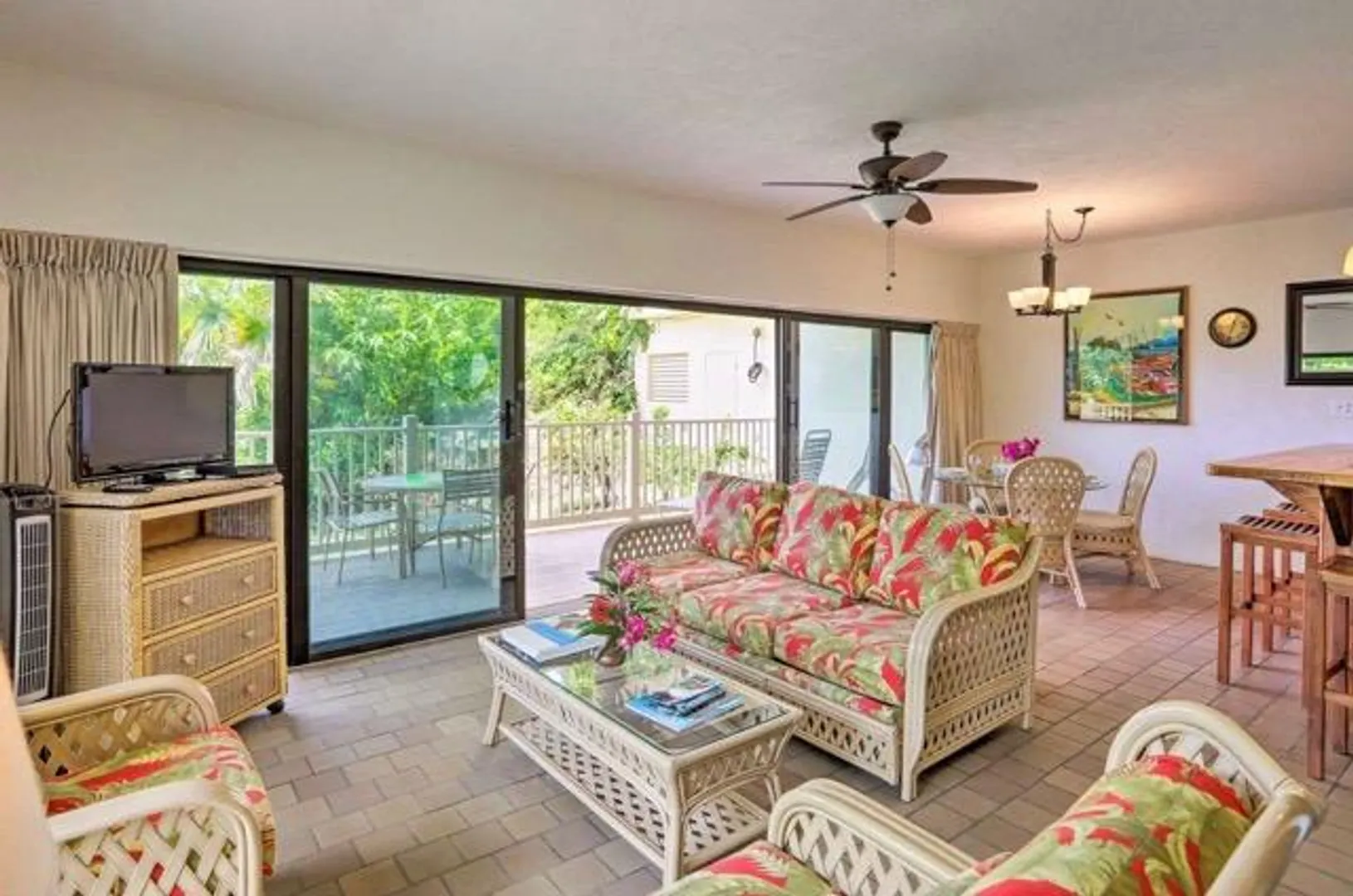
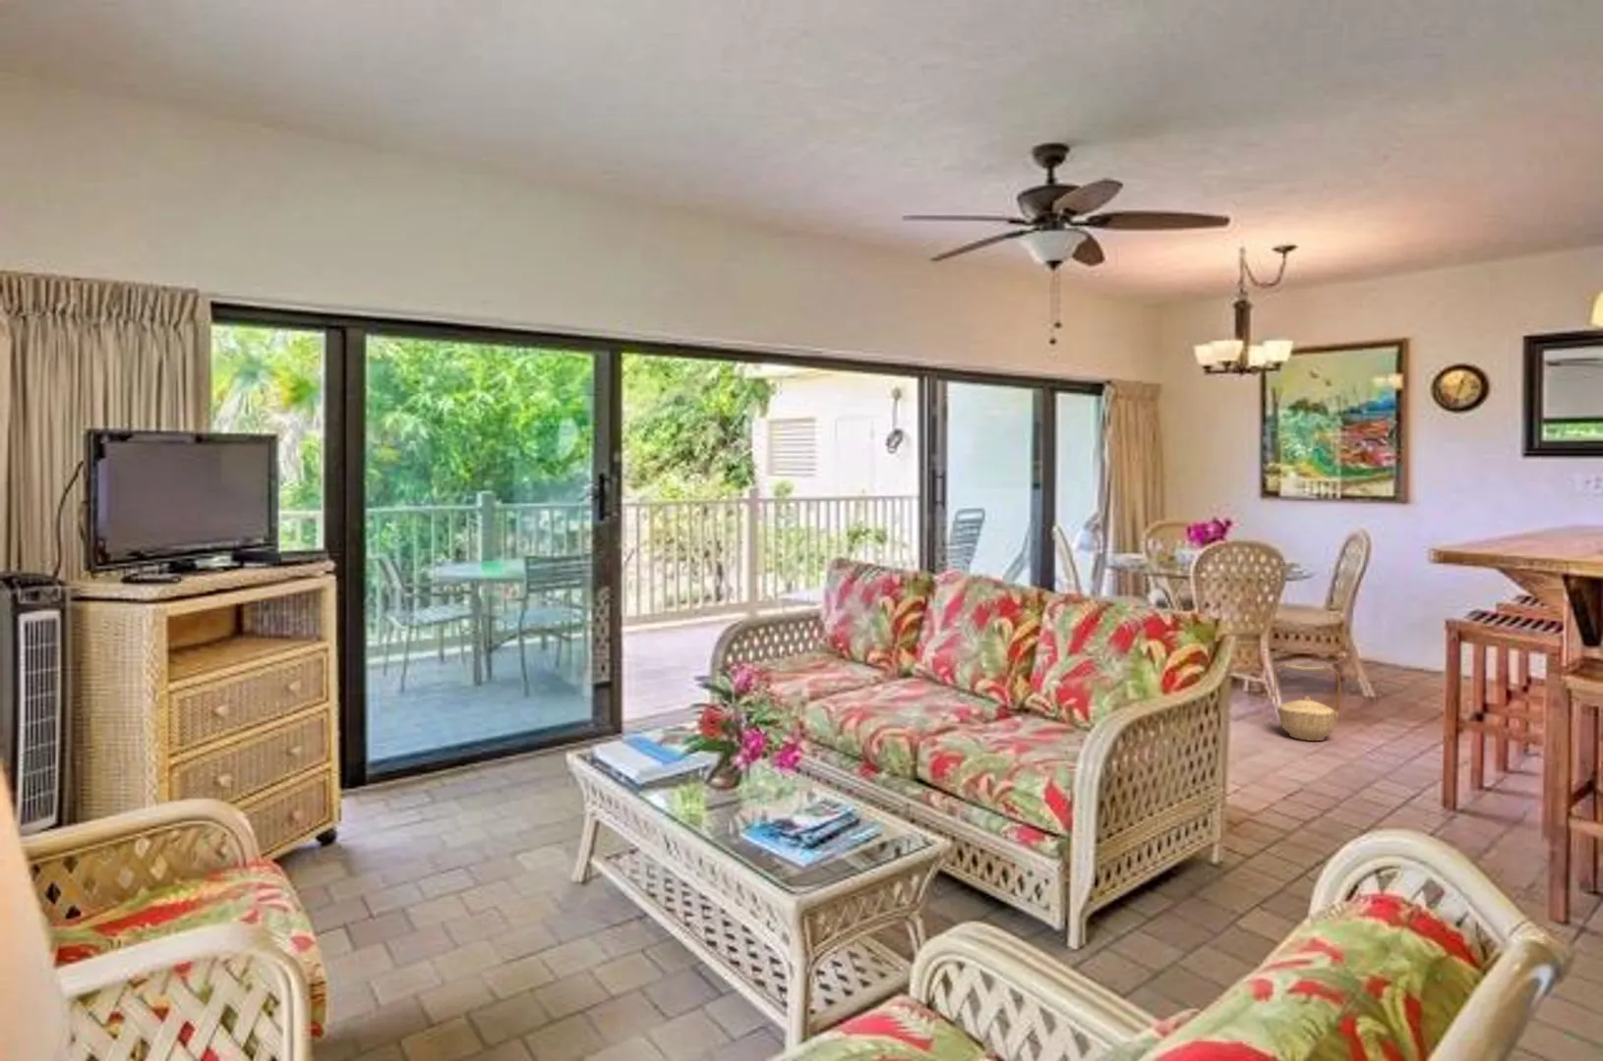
+ basket (1306, 701)
